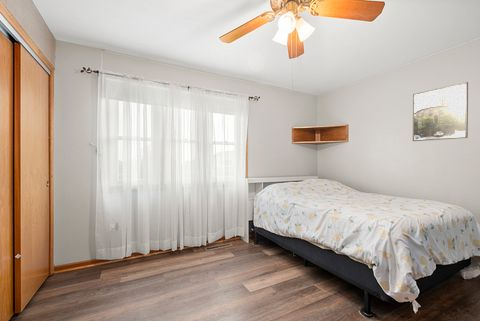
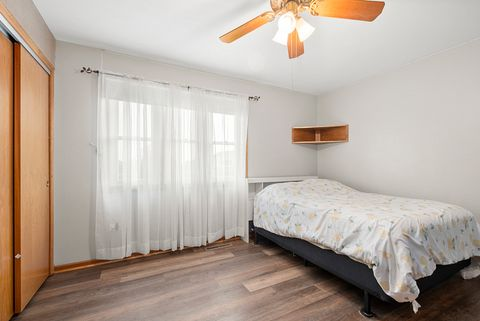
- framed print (437, 114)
